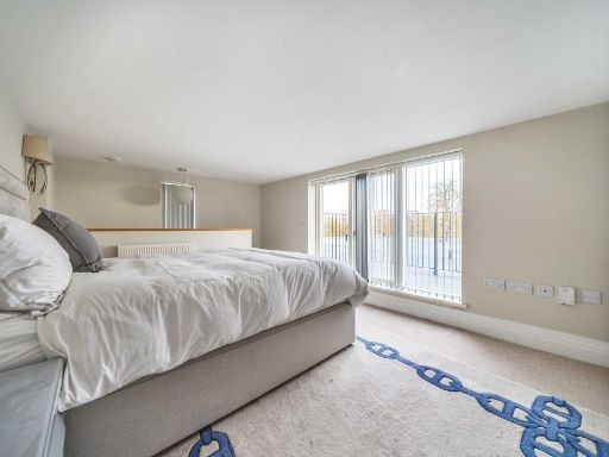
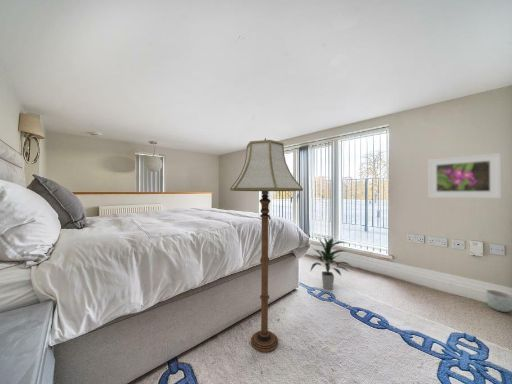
+ planter (499, 301)
+ indoor plant (328, 261)
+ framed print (461, 177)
+ floor lamp (264, 239)
